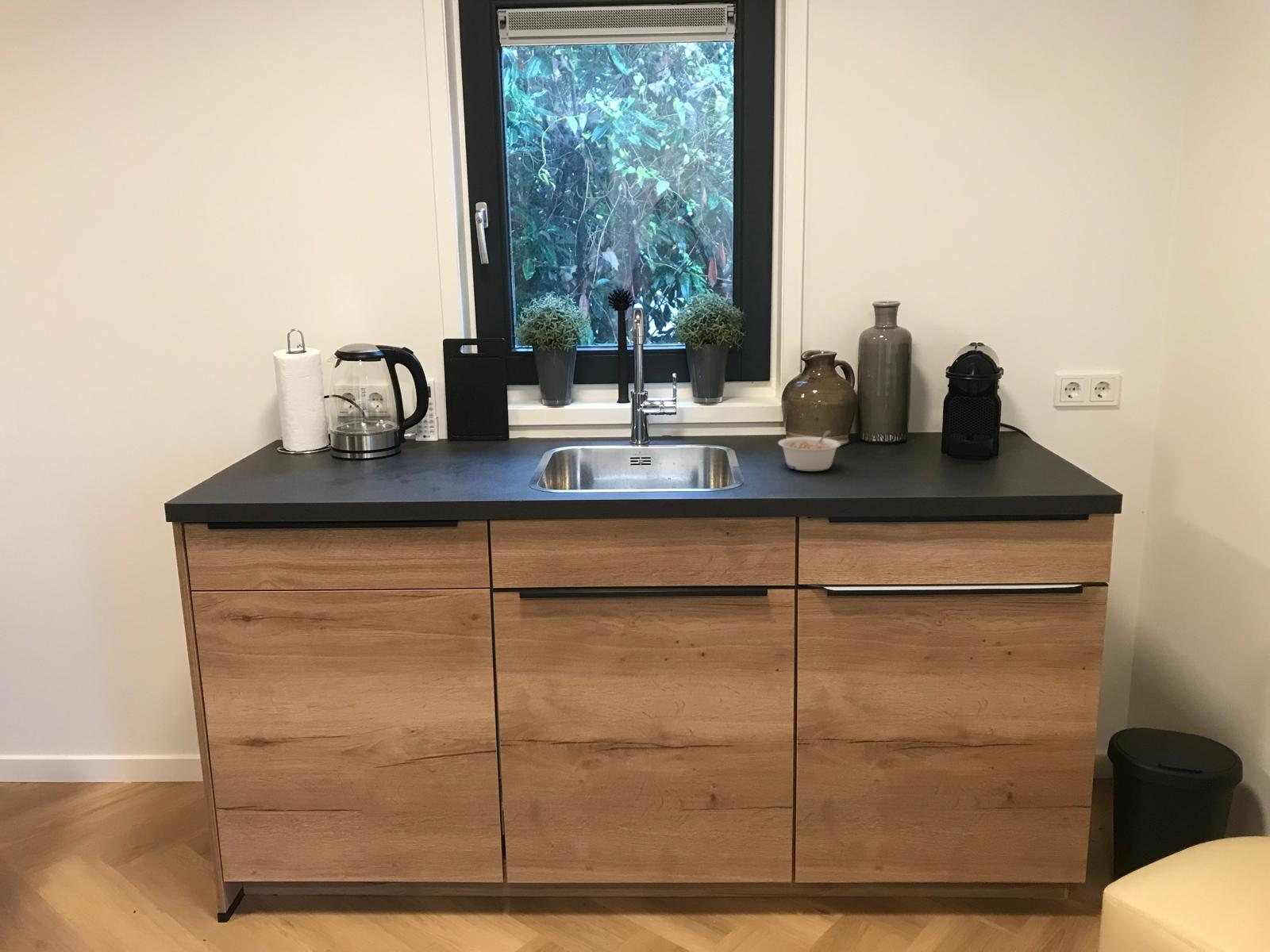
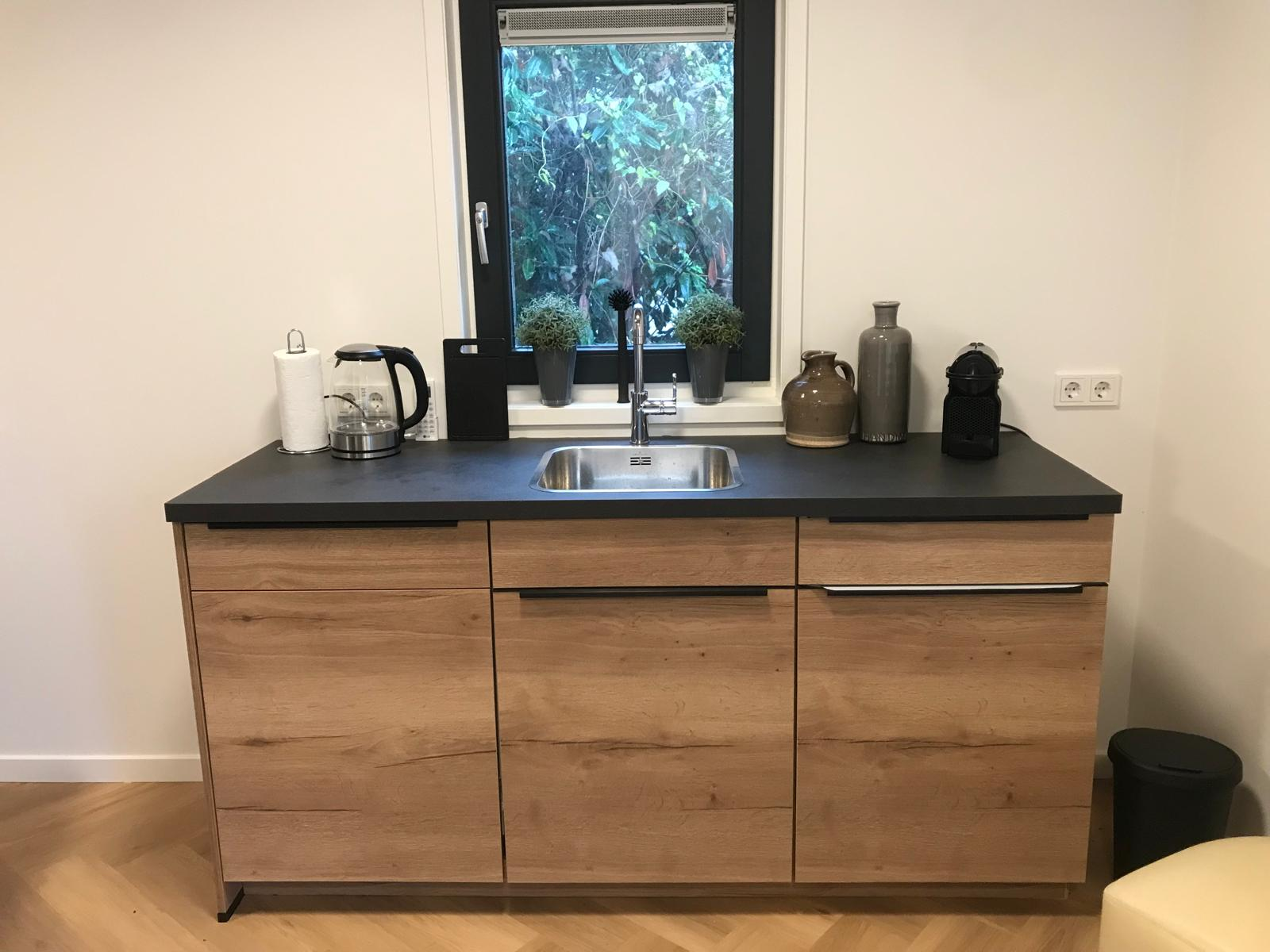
- legume (808, 451)
